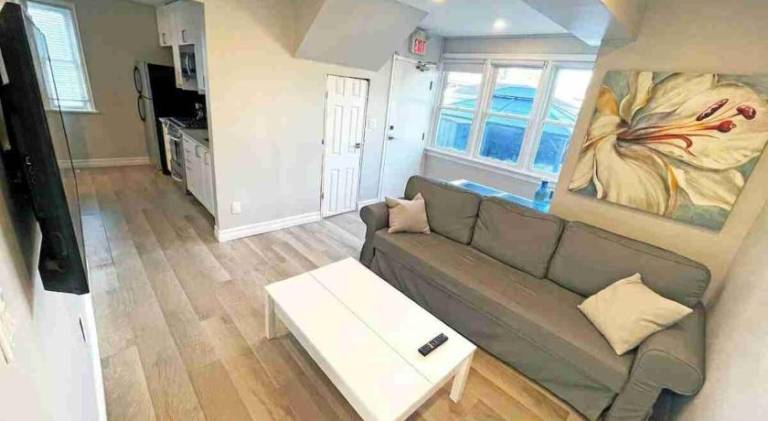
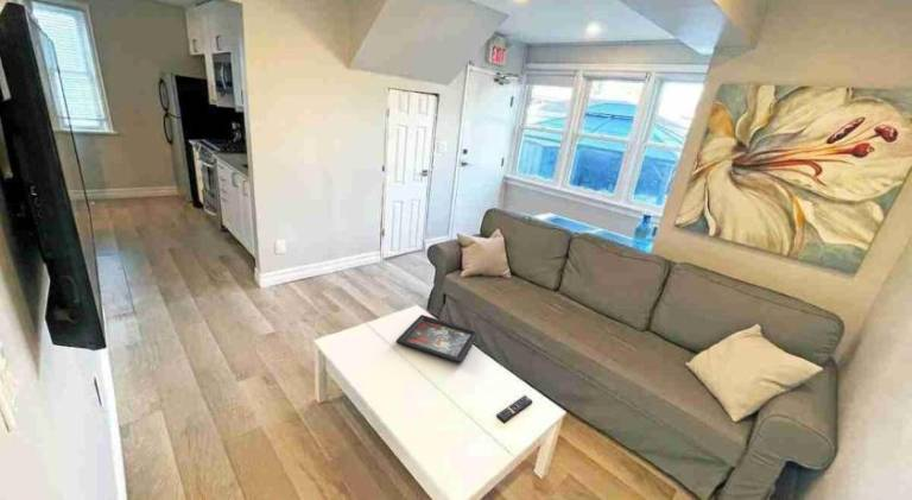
+ decorative tray (438, 336)
